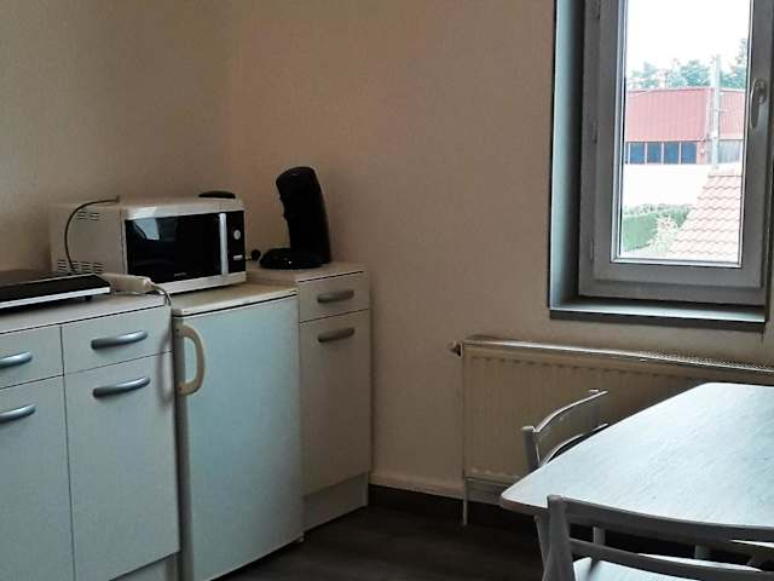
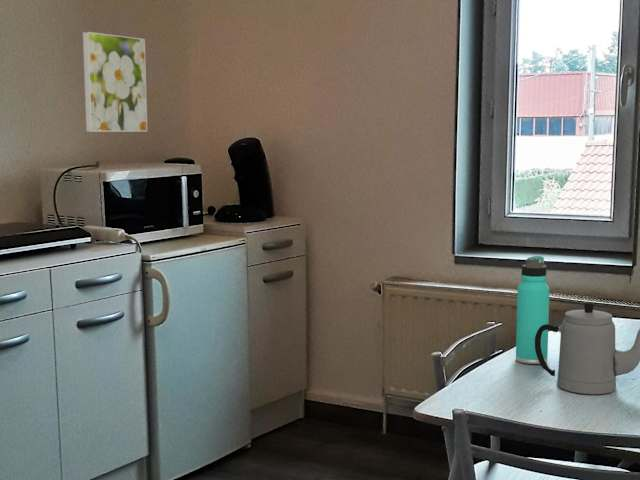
+ teapot (591, 344)
+ thermos bottle (532, 309)
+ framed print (116, 83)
